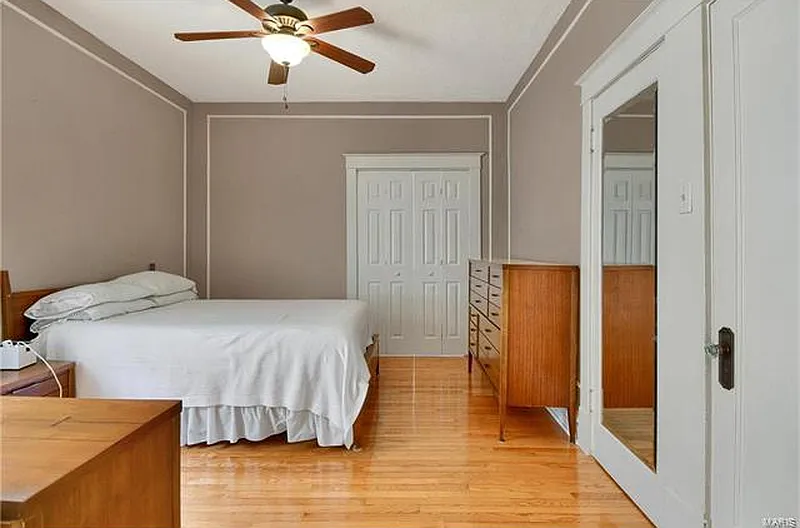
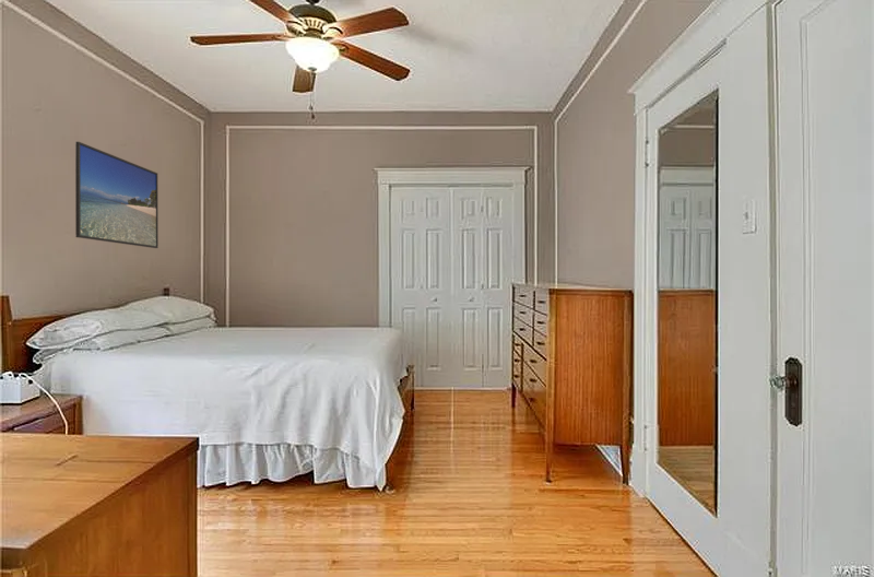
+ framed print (121, 201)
